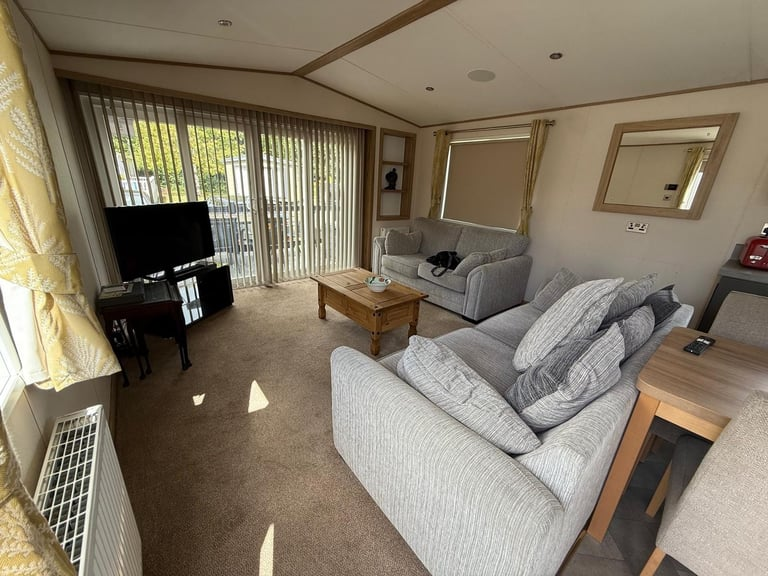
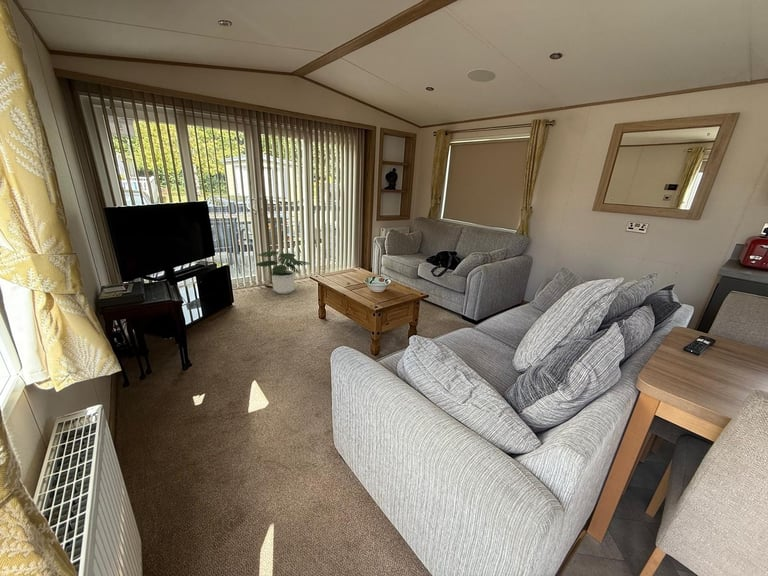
+ potted plant (284, 272)
